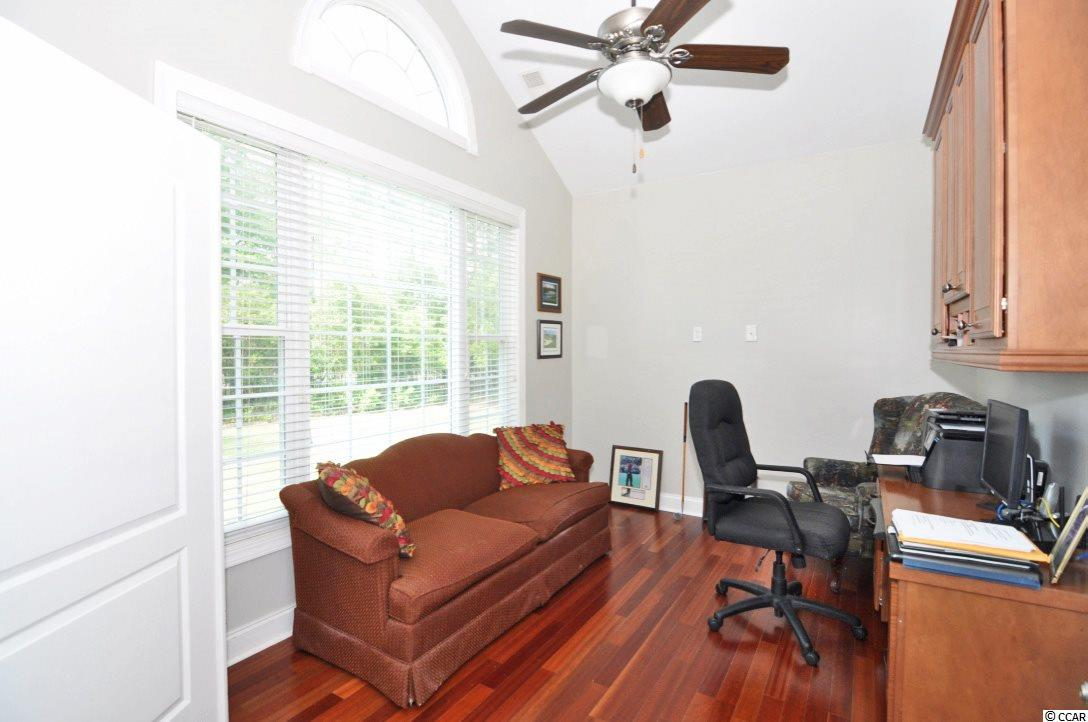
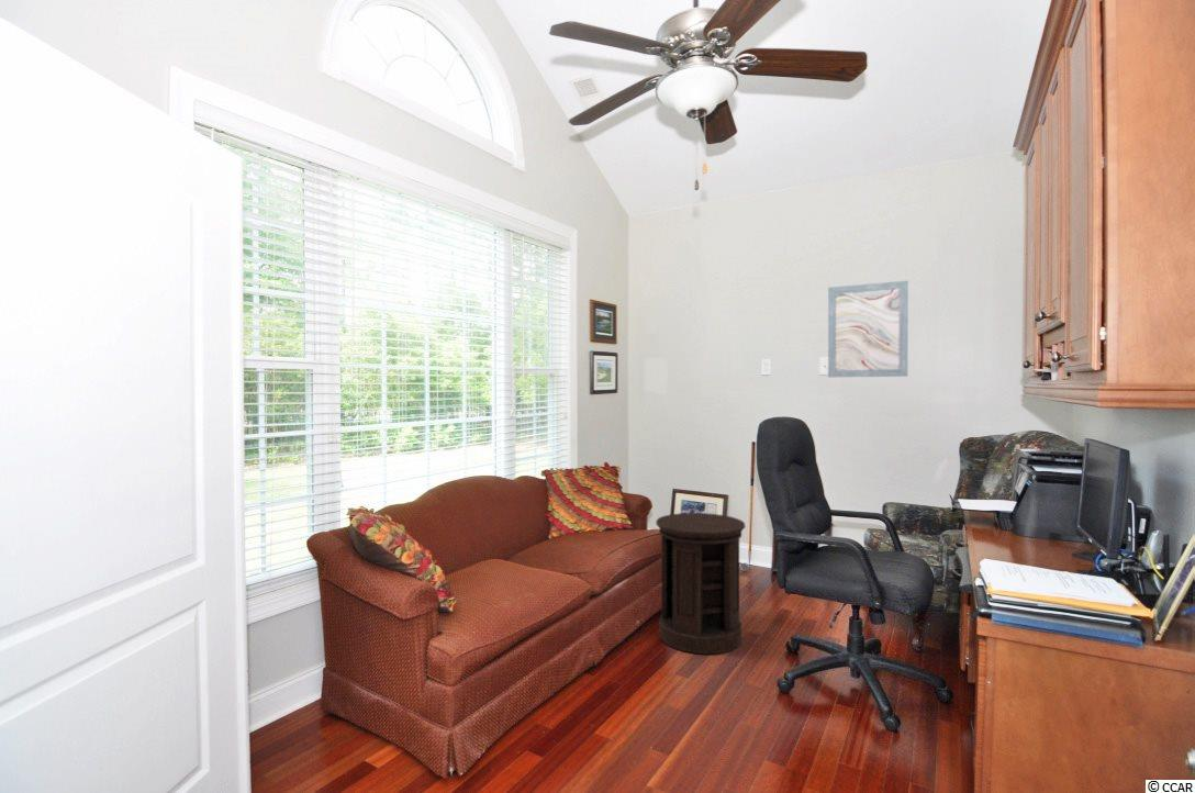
+ wall art (867, 331)
+ side table (700, 579)
